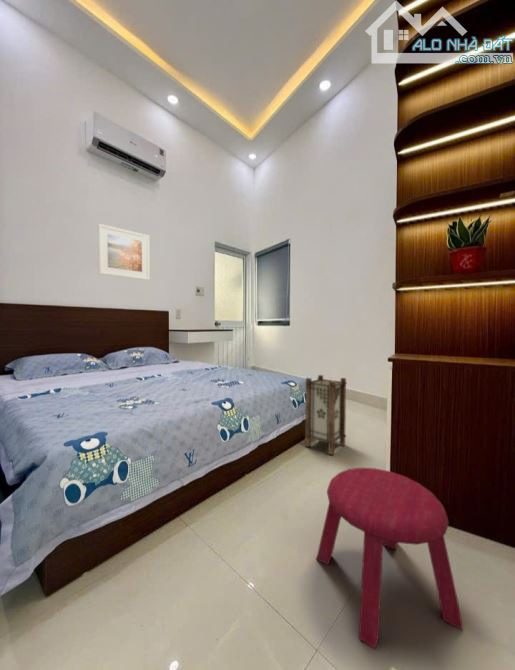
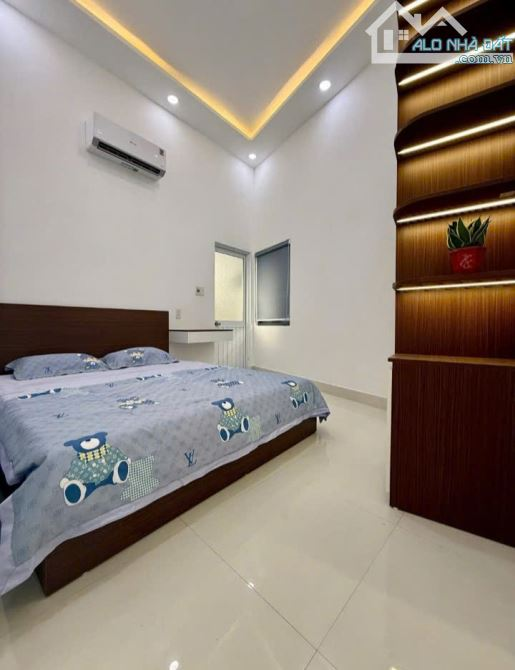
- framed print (125, 253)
- stool (382, 536)
- lantern (325, 411)
